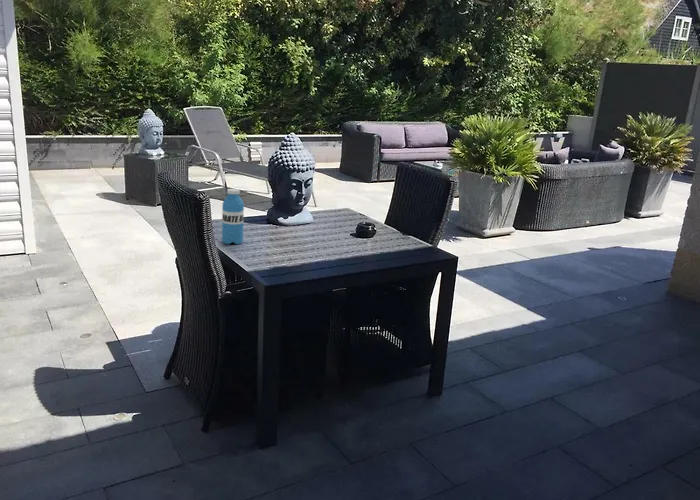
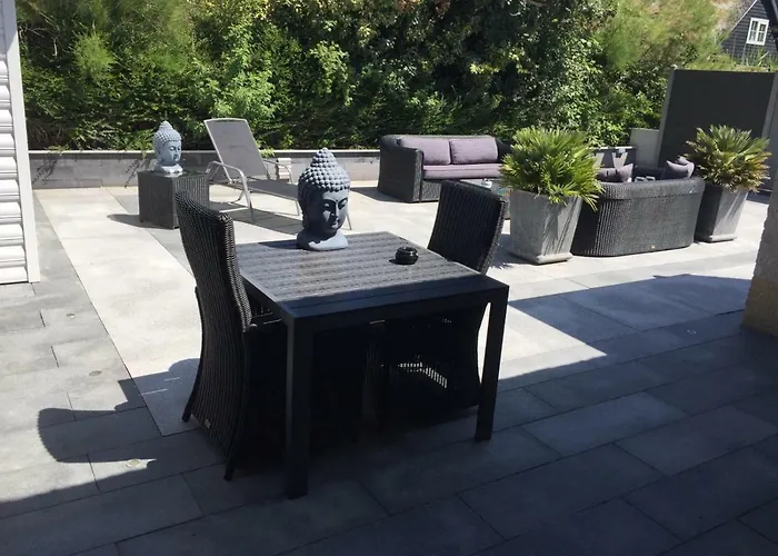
- water bottle (232, 215)
